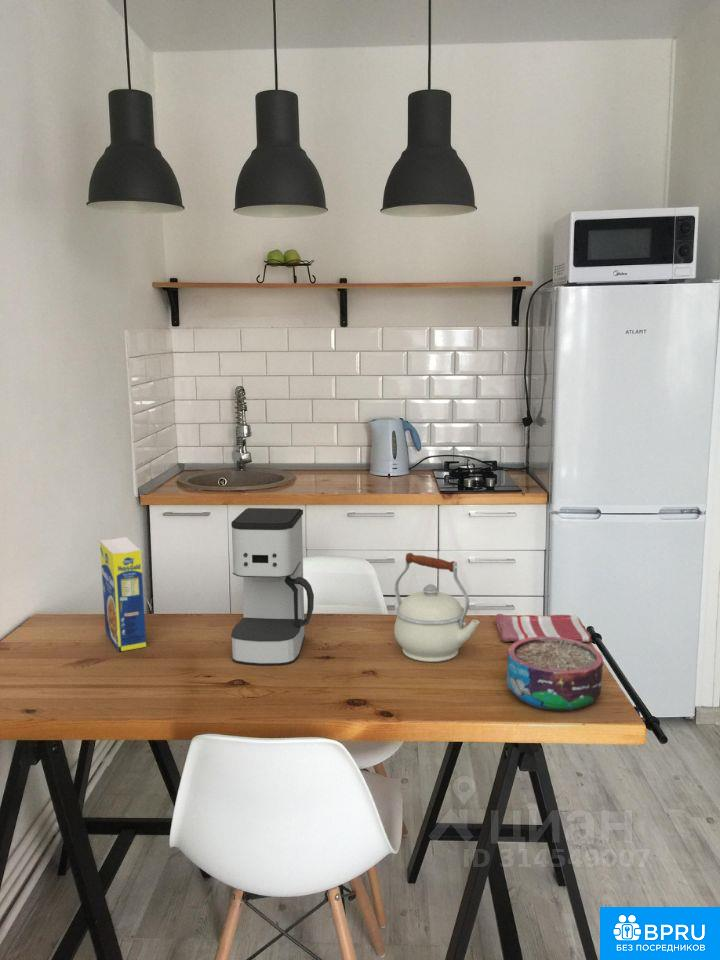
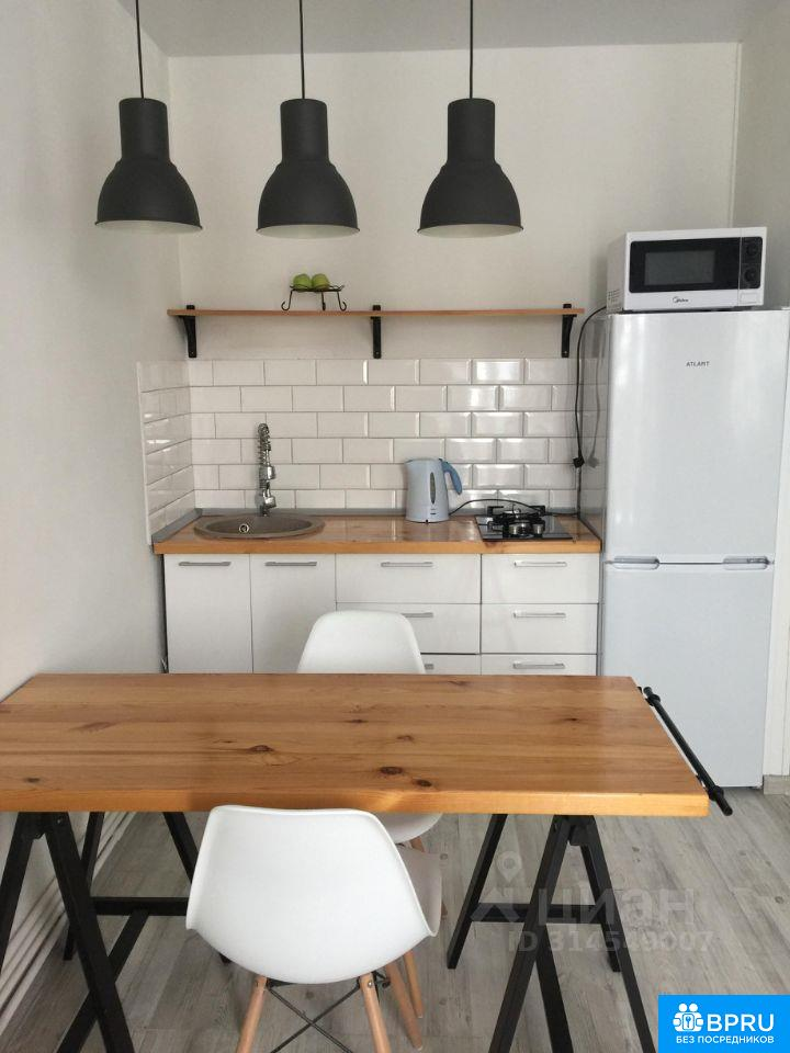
- bowl (554, 673)
- dish towel (541, 627)
- kettle (435, 606)
- legume (122, 592)
- coffee maker (273, 584)
